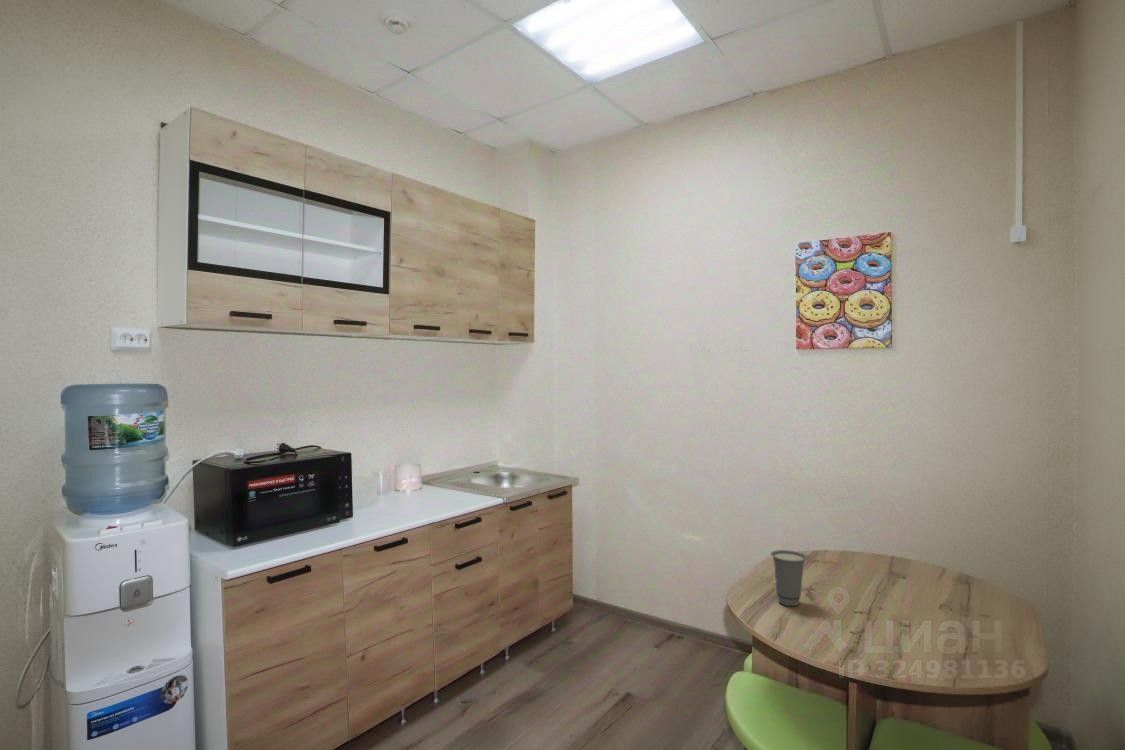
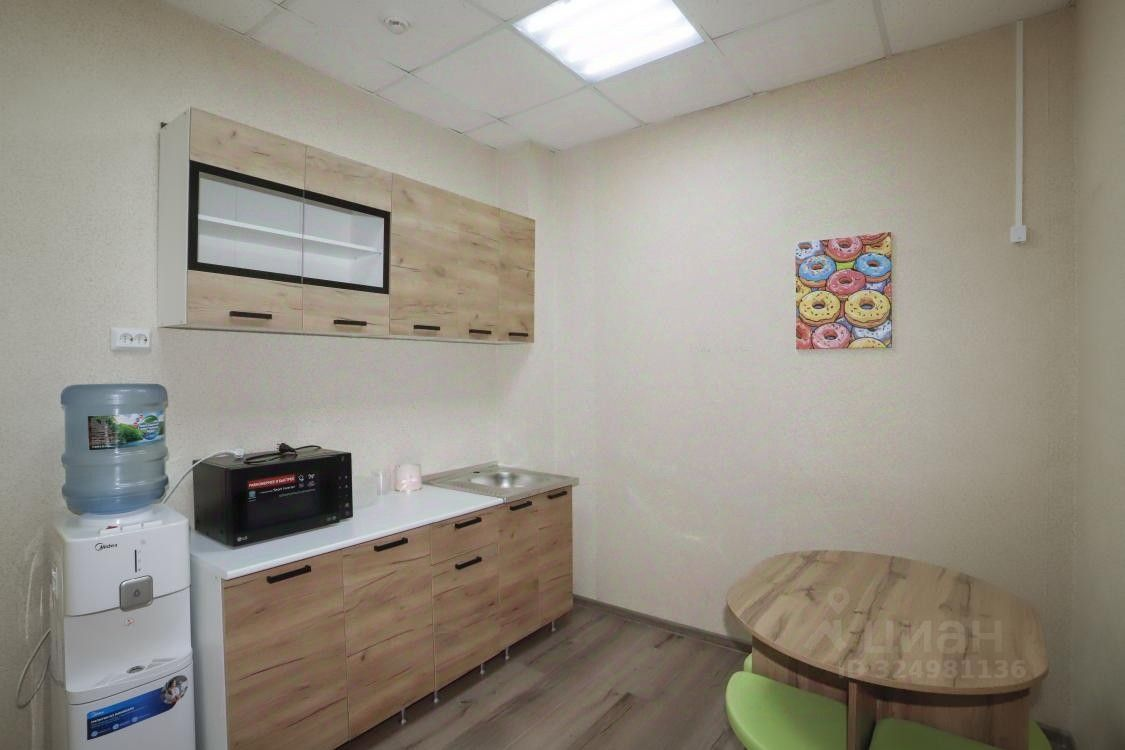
- cup (788, 579)
